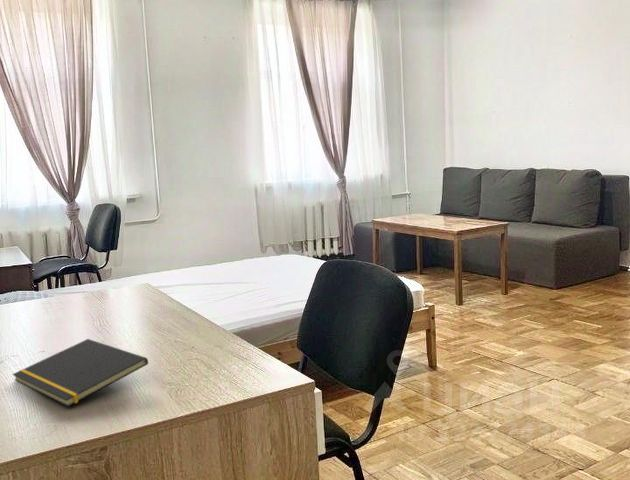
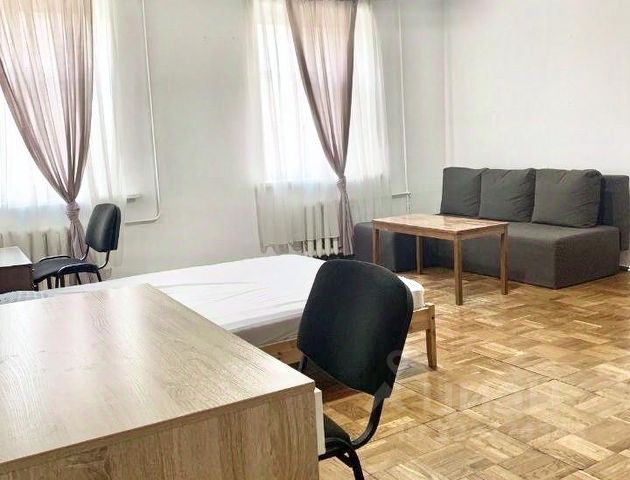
- notepad (79, 369)
